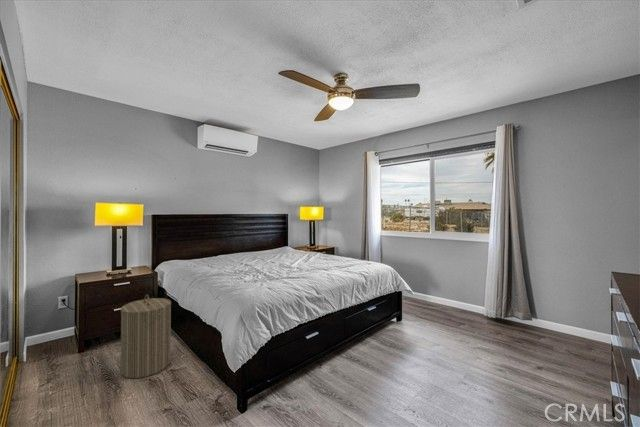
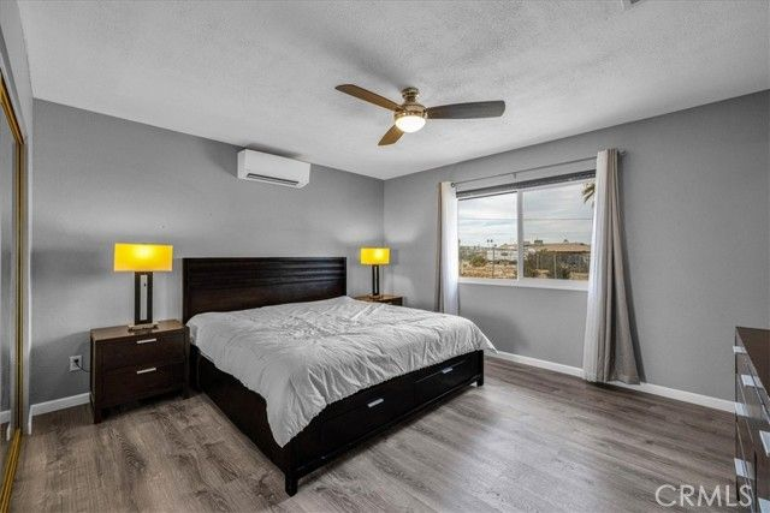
- laundry hamper (146, 330)
